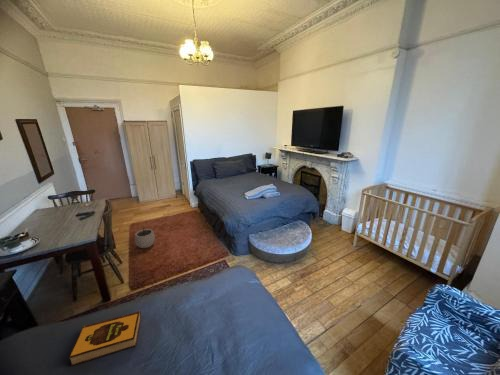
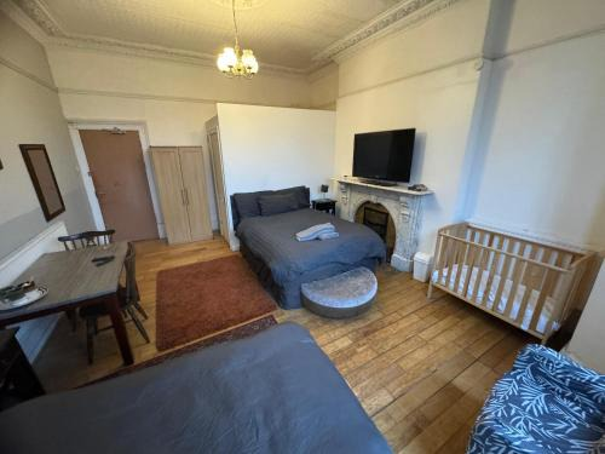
- hardback book (109, 334)
- plant pot (144, 236)
